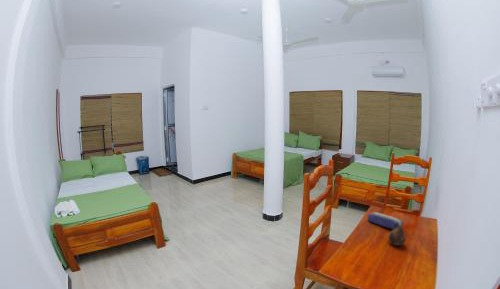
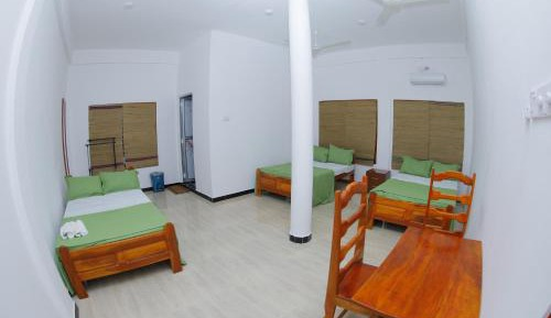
- fruit (396, 235)
- pencil case (384, 220)
